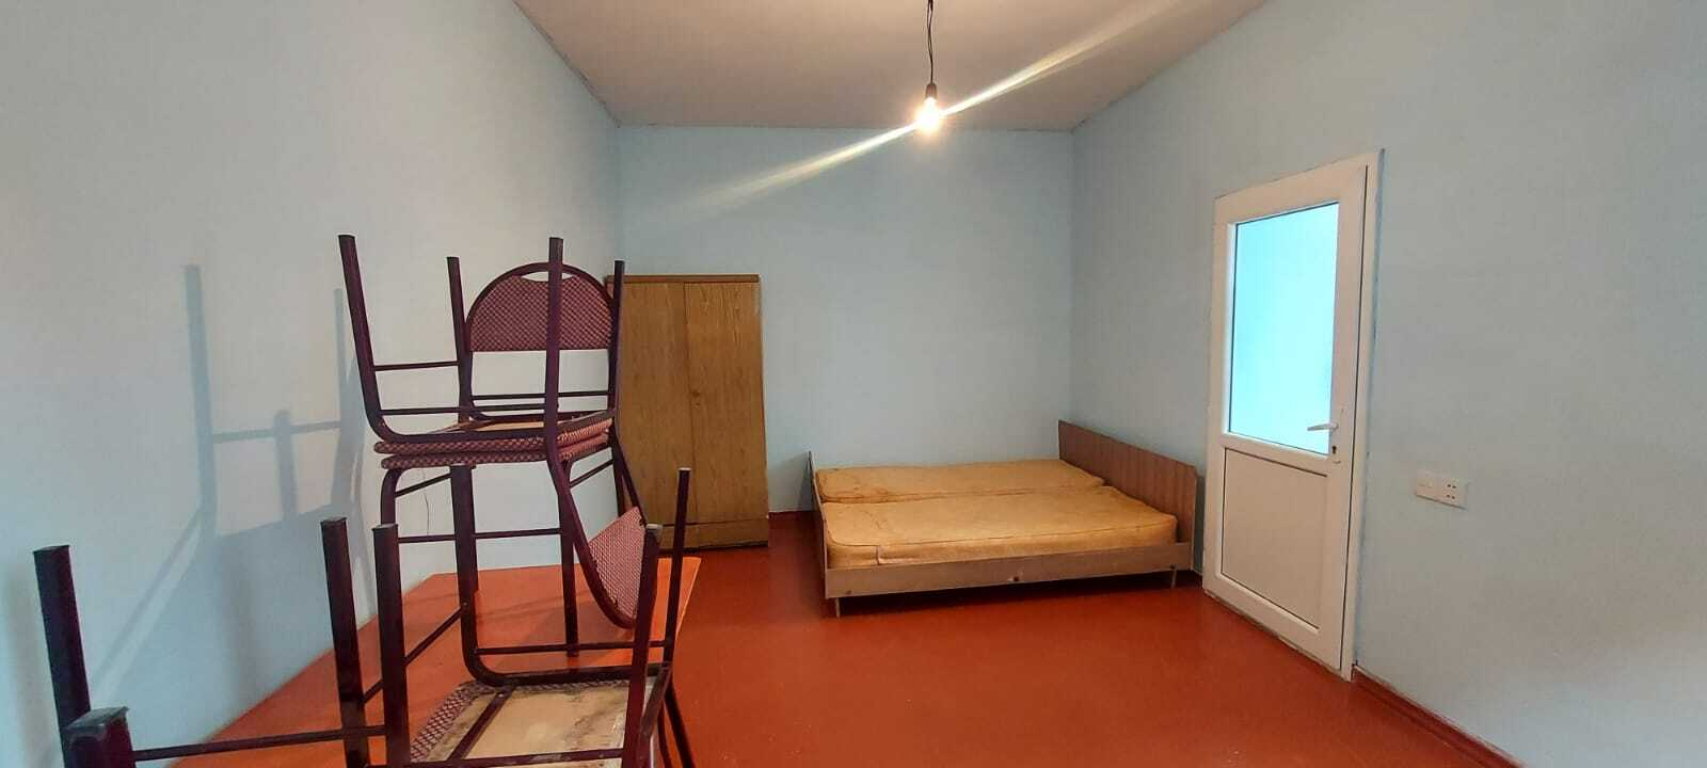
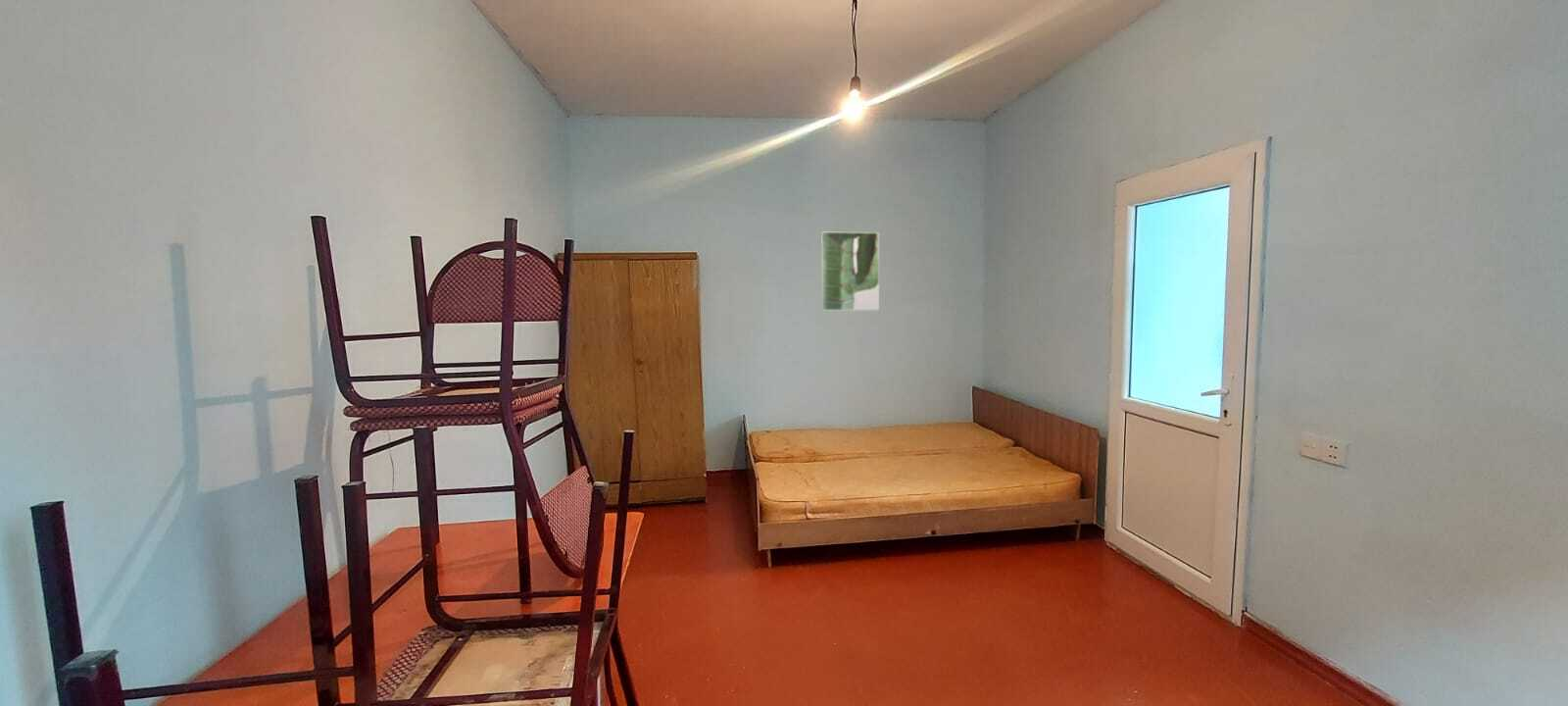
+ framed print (850, 271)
